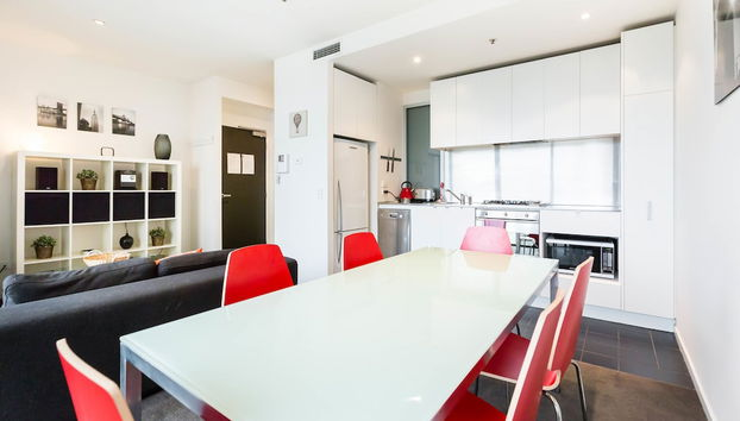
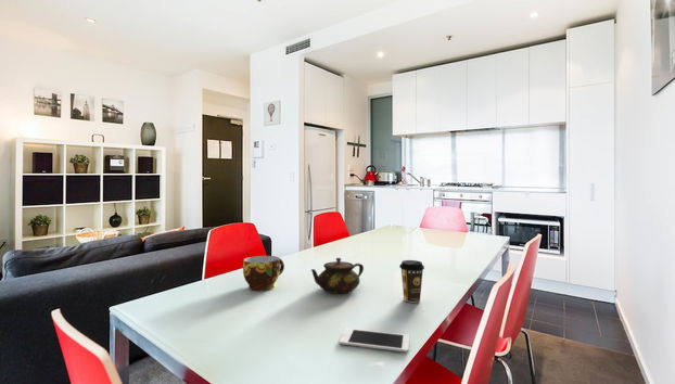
+ teapot (338, 273)
+ coffee cup (411, 281)
+ cup (263, 272)
+ cell phone (374, 340)
